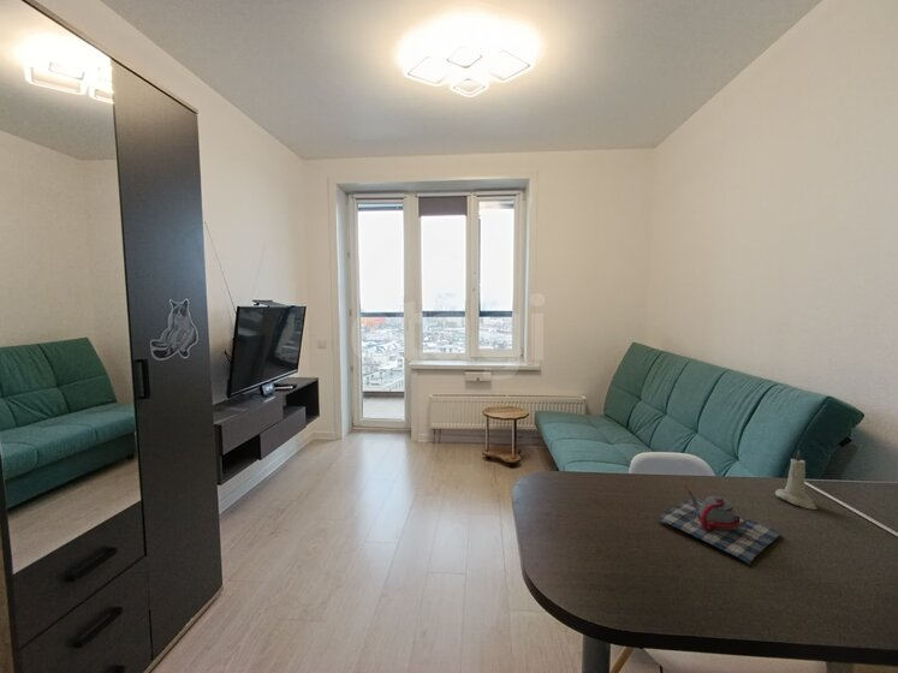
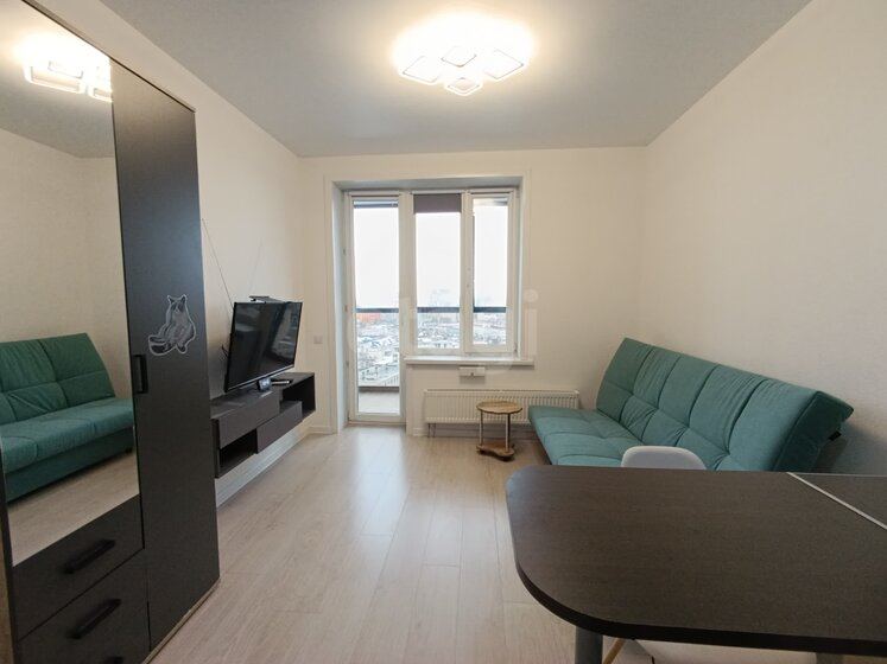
- candle (798, 475)
- teapot (718, 512)
